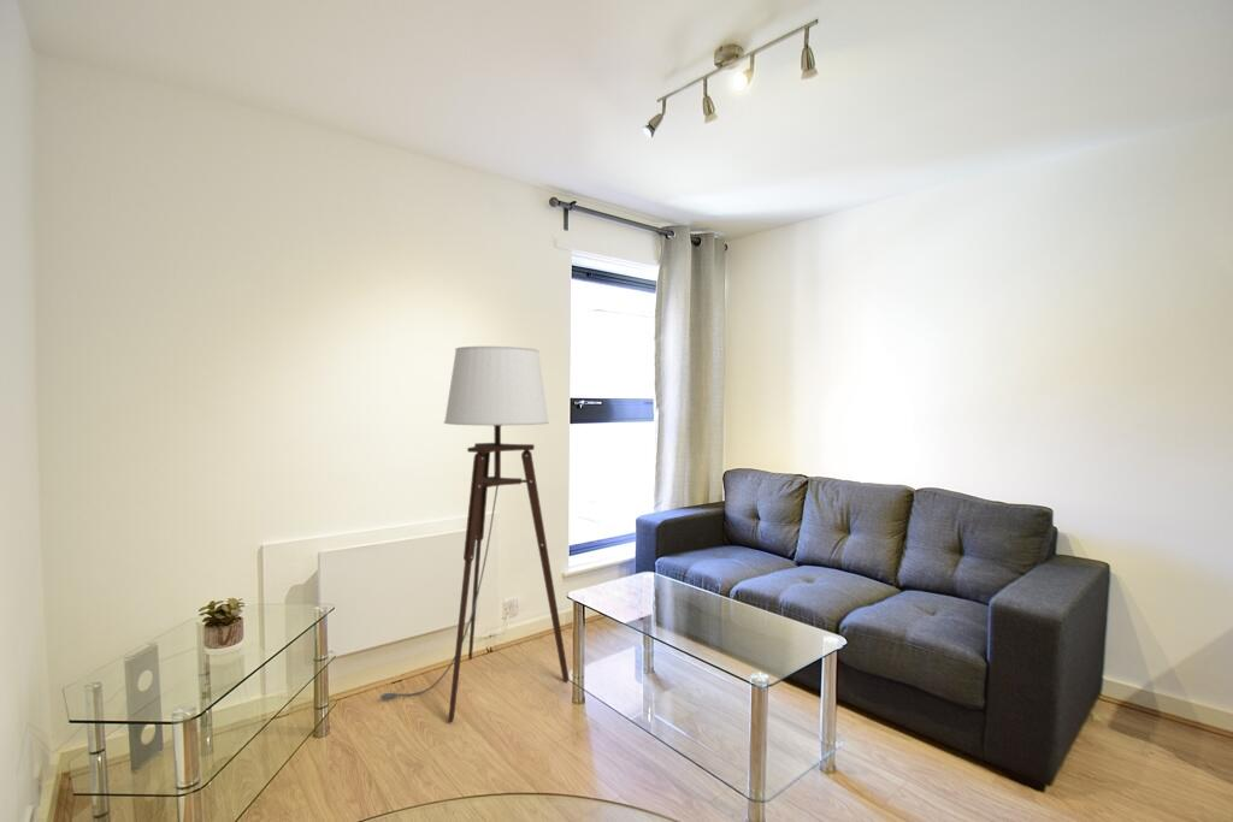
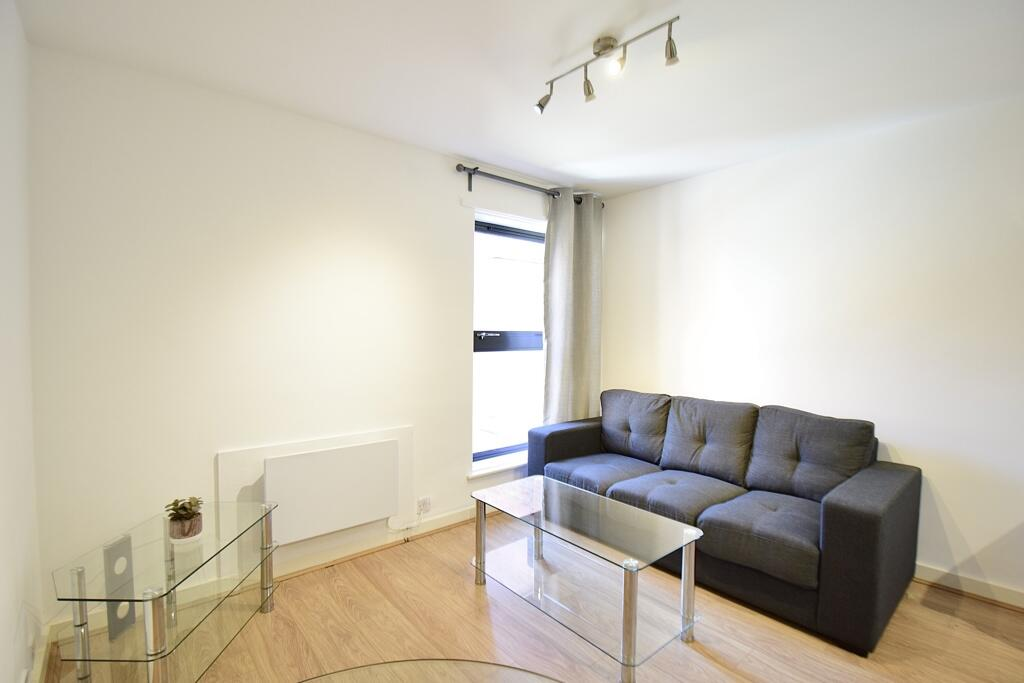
- floor lamp (473, 519)
